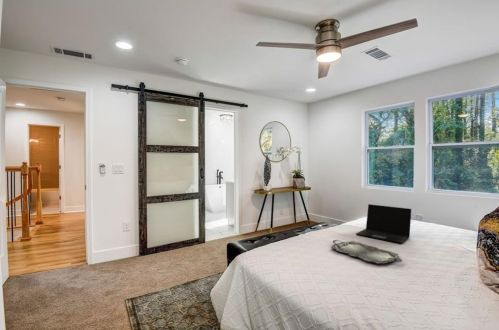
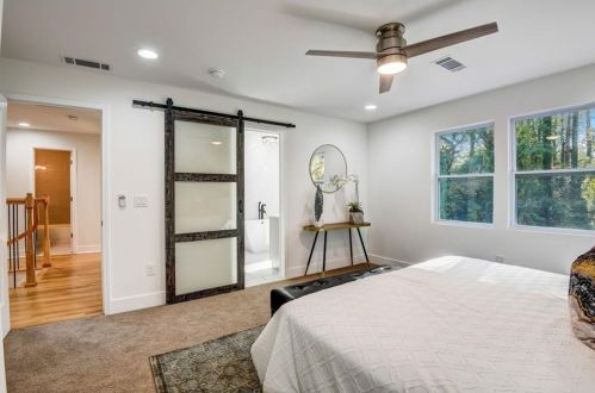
- laptop (383, 221)
- serving tray (363, 251)
